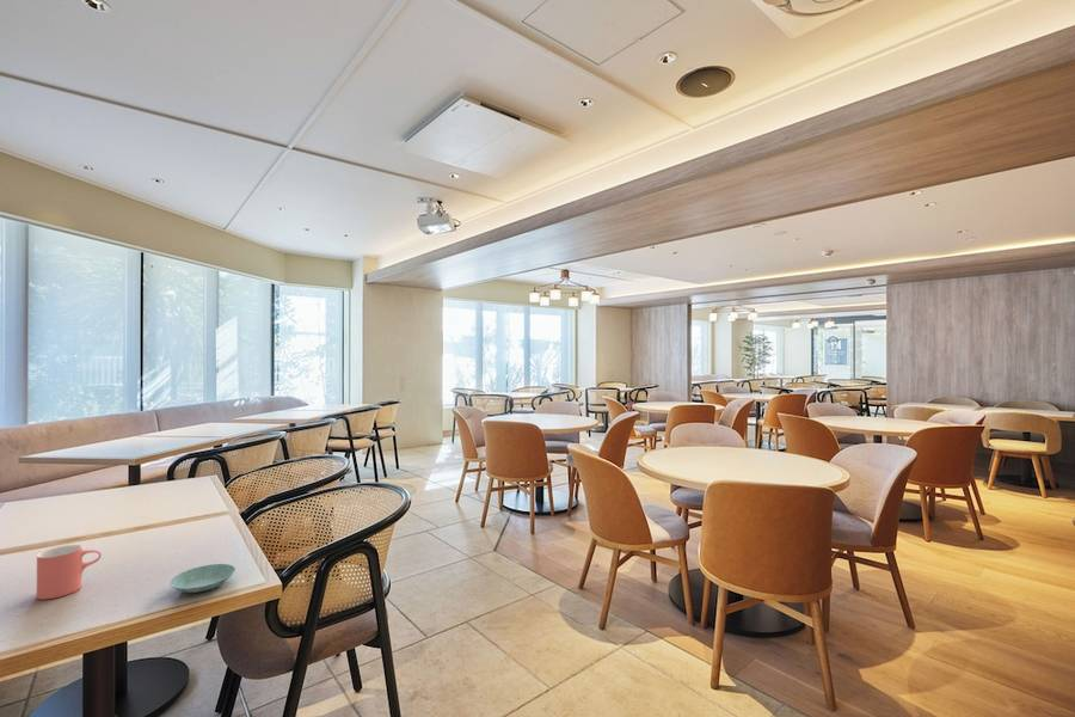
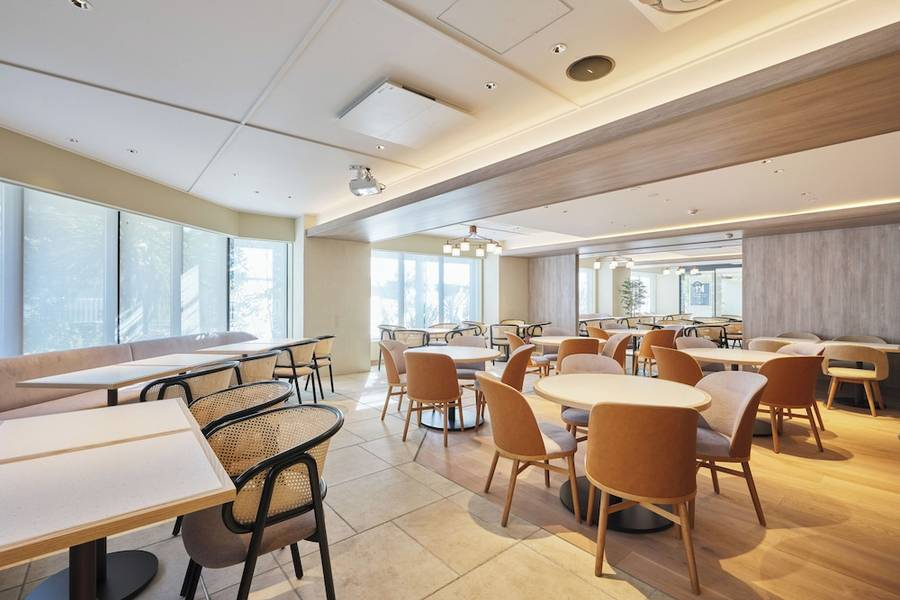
- cup (69, 568)
- saucer (203, 580)
